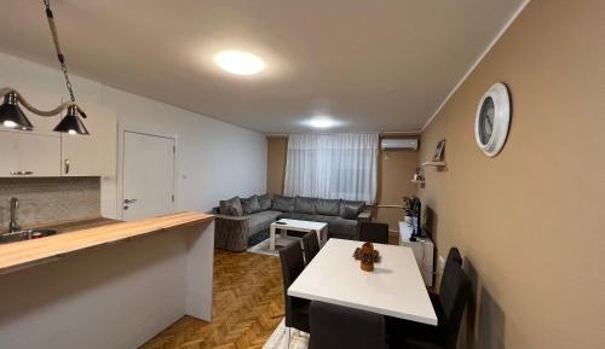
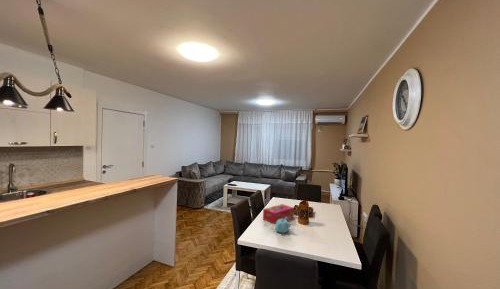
+ teapot (283, 225)
+ tissue box (278, 213)
